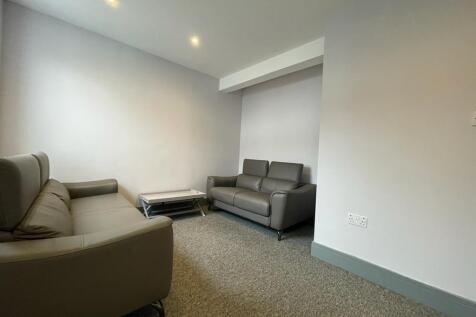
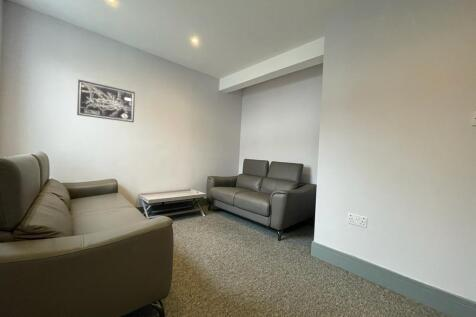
+ wall art (108, 102)
